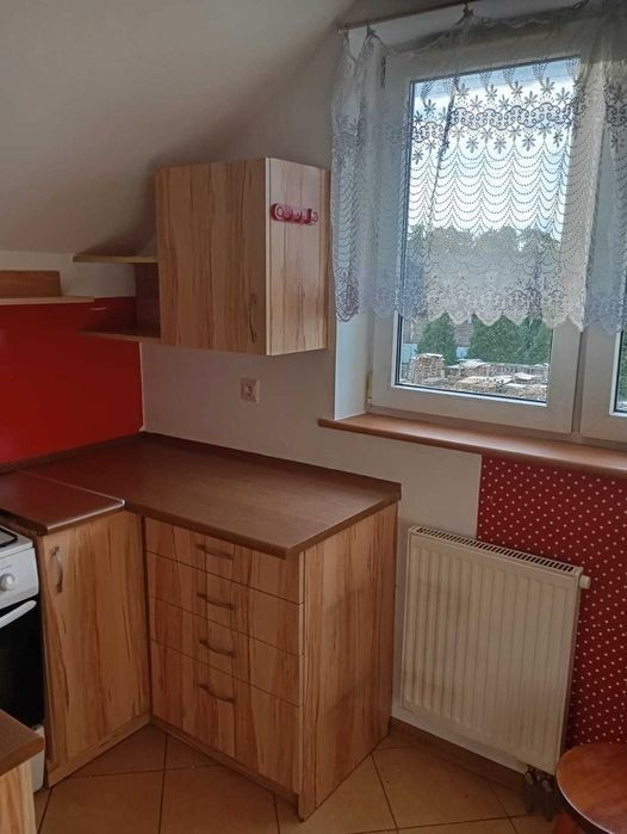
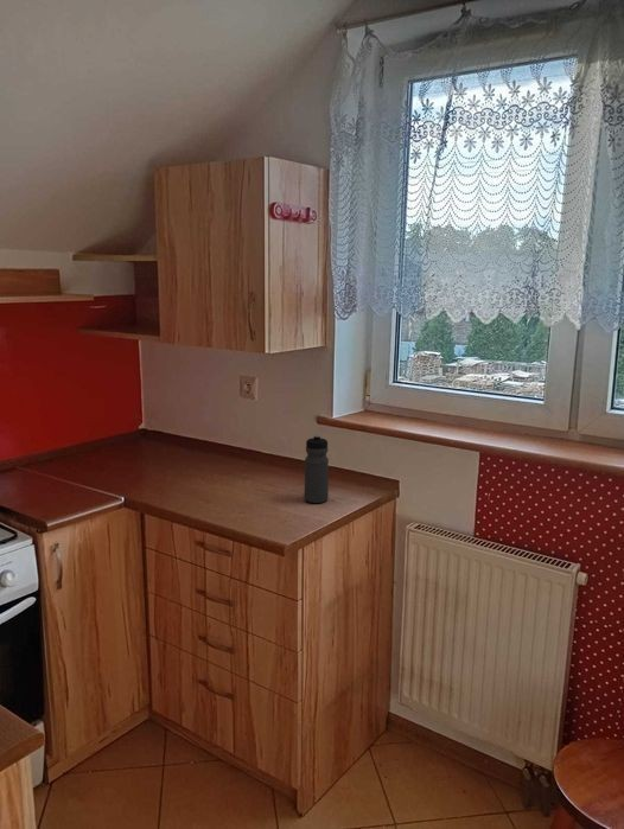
+ water bottle (316, 467)
